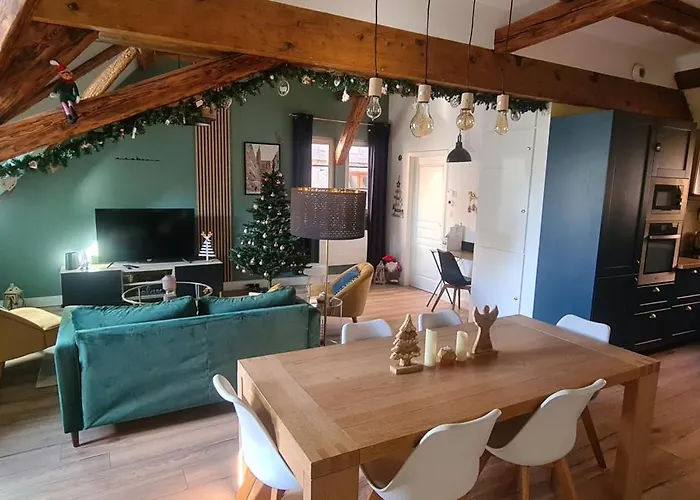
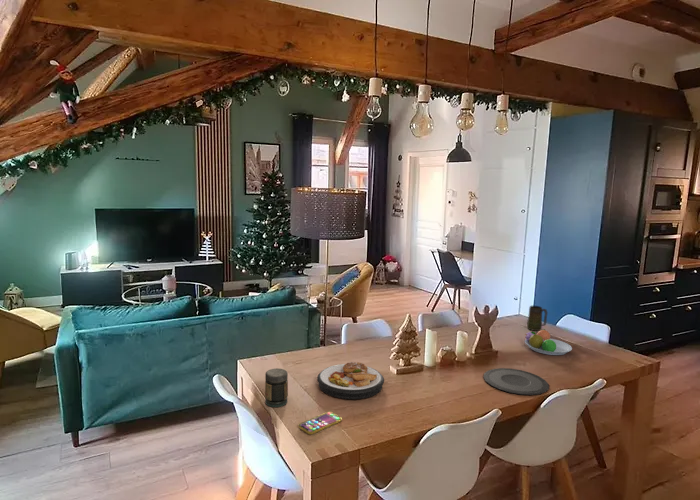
+ fruit bowl (547, 340)
+ plate (515, 380)
+ mug (537, 318)
+ jar (276, 387)
+ plate (350, 377)
+ smartphone (320, 422)
